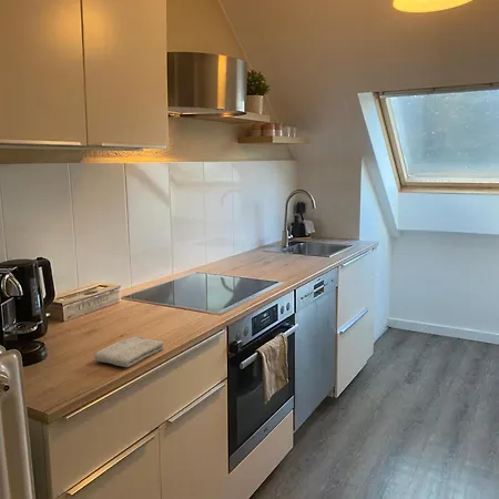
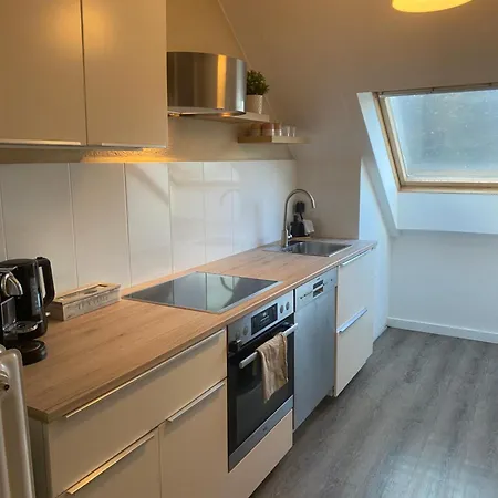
- washcloth (131, 349)
